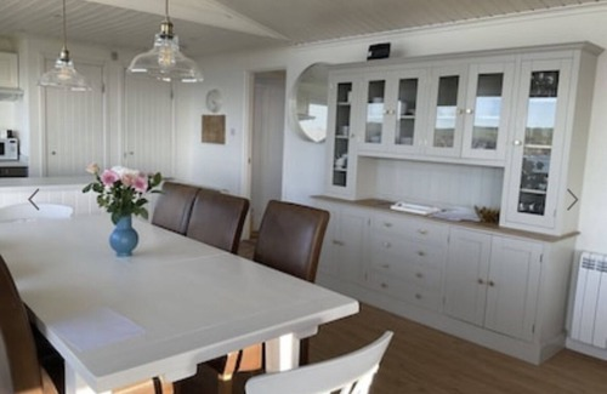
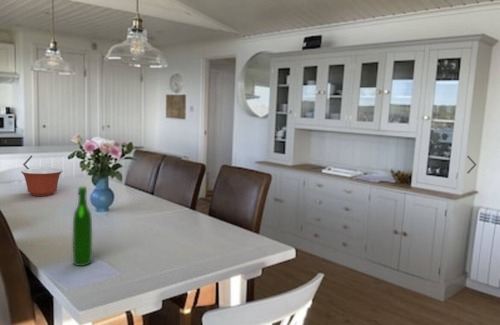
+ mixing bowl (42, 182)
+ wine bottle (82, 225)
